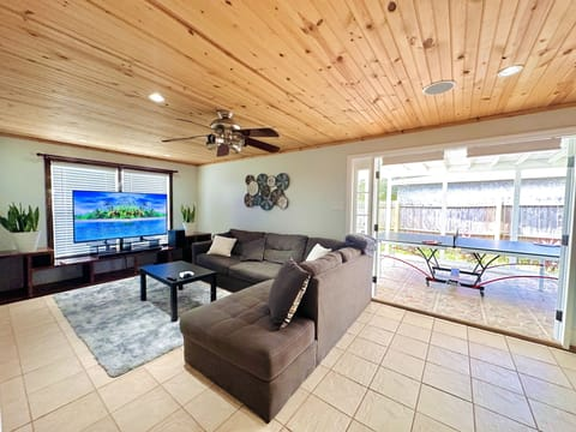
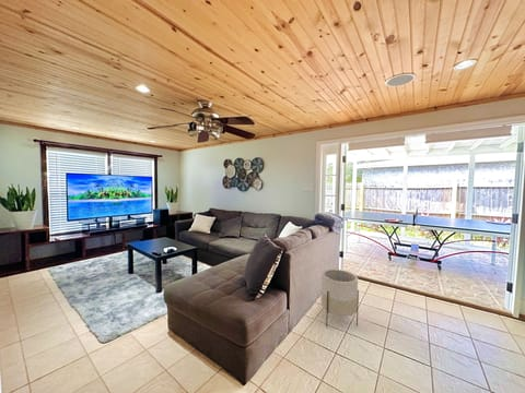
+ planter (339, 297)
